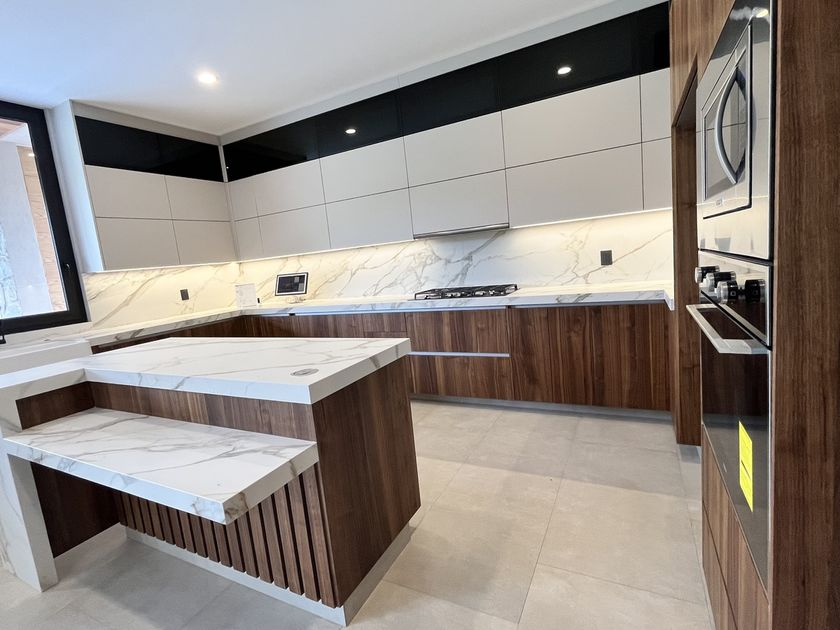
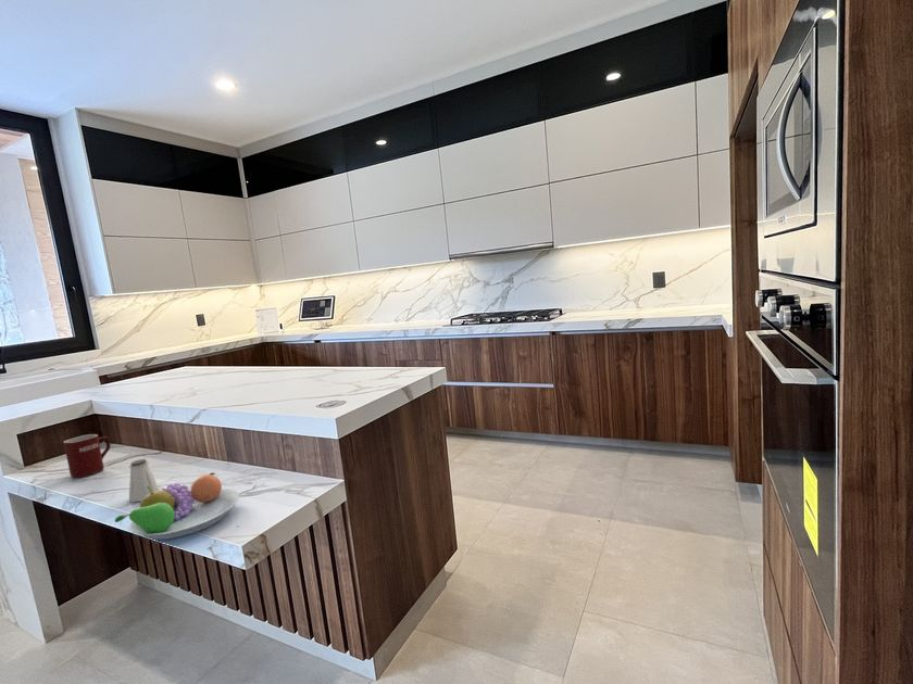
+ saltshaker (141, 478)
+ fruit bowl (180, 502)
+ mug (90, 453)
